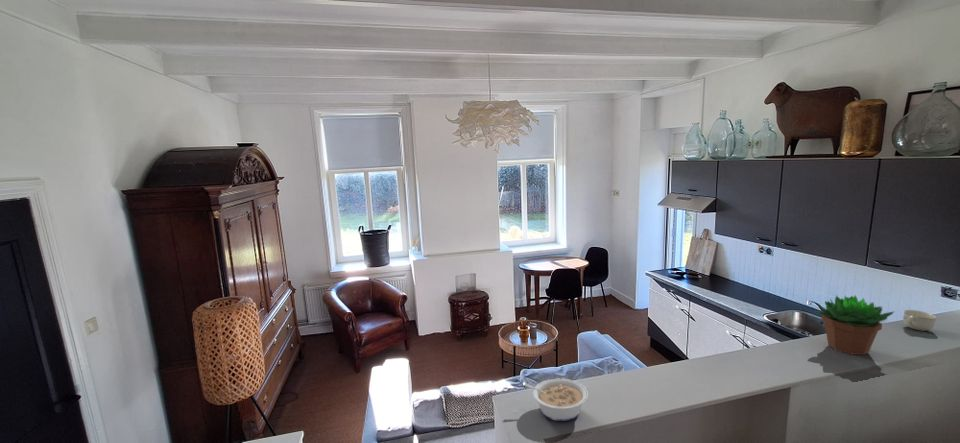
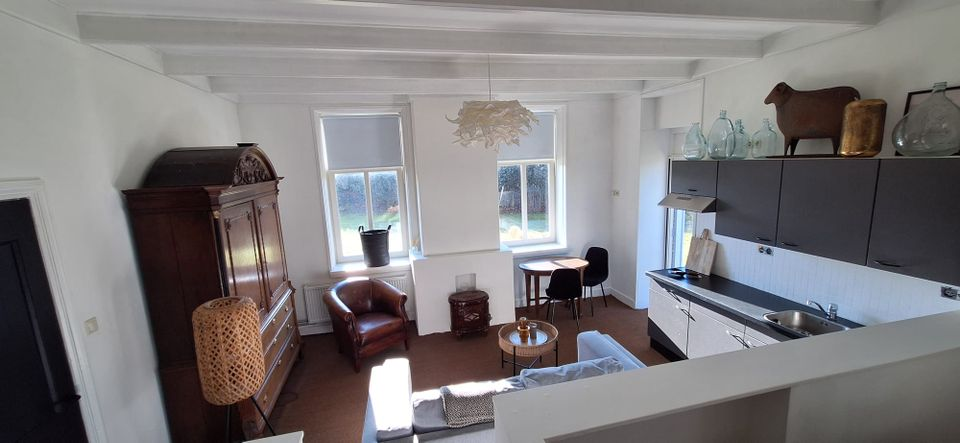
- succulent plant (852, 323)
- legume (558, 399)
- cup (916, 321)
